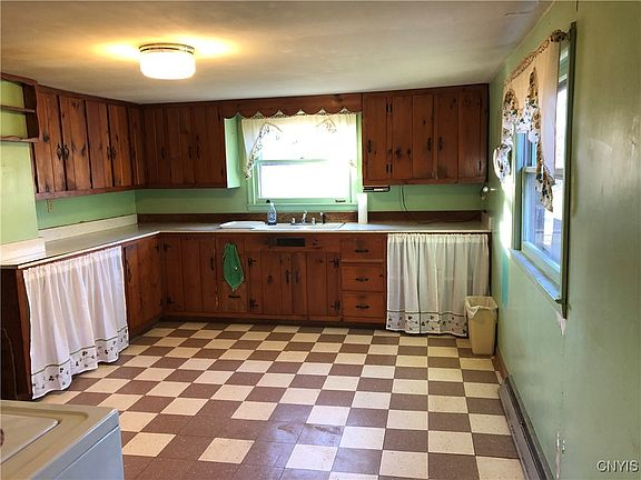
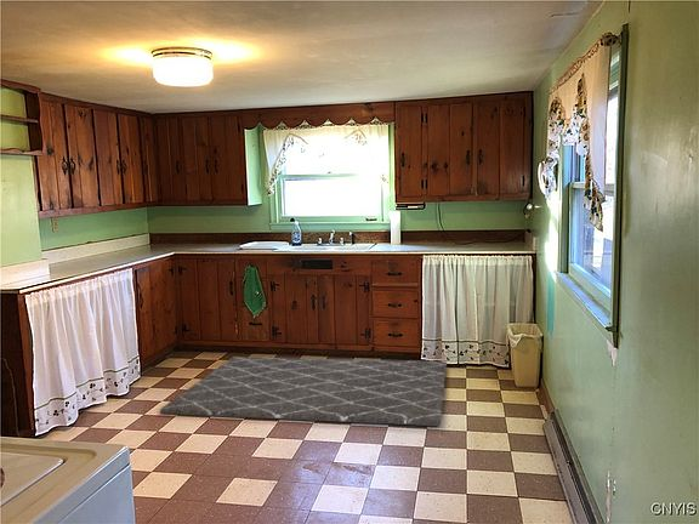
+ rug (317, 385)
